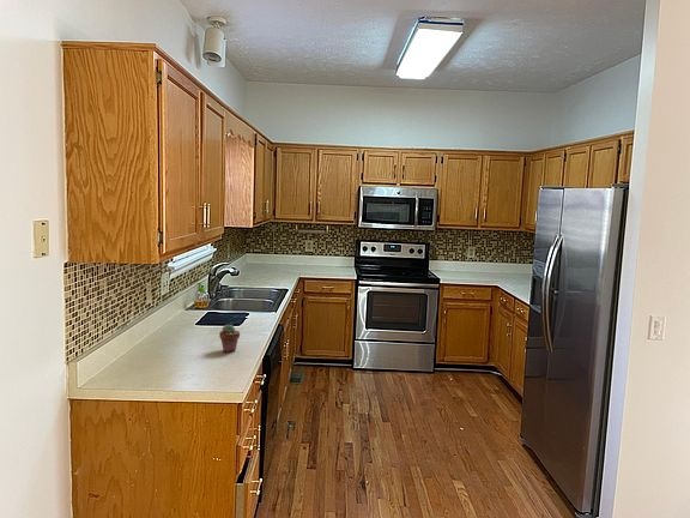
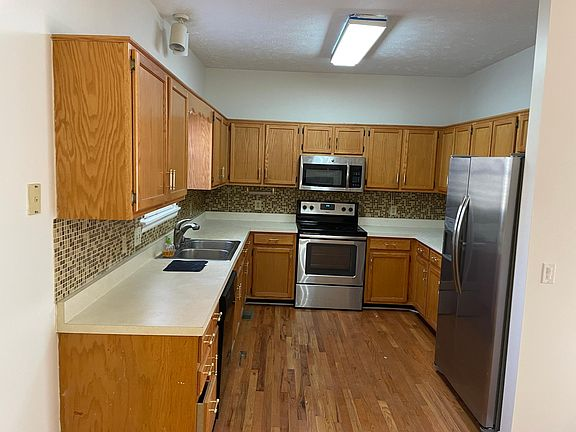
- potted succulent (229, 337)
